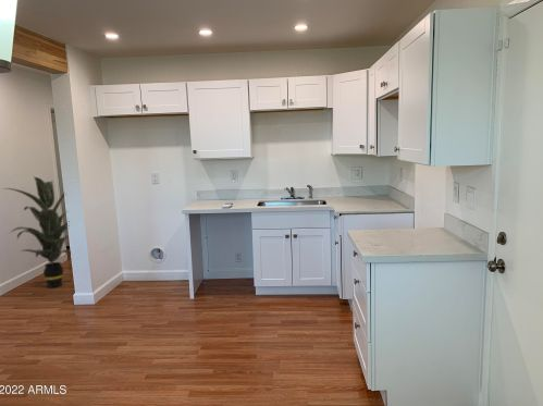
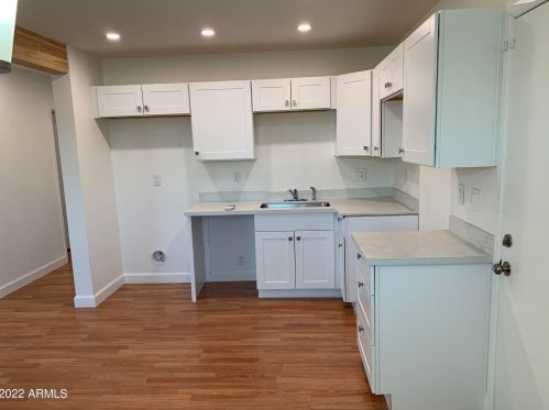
- indoor plant (45, 232)
